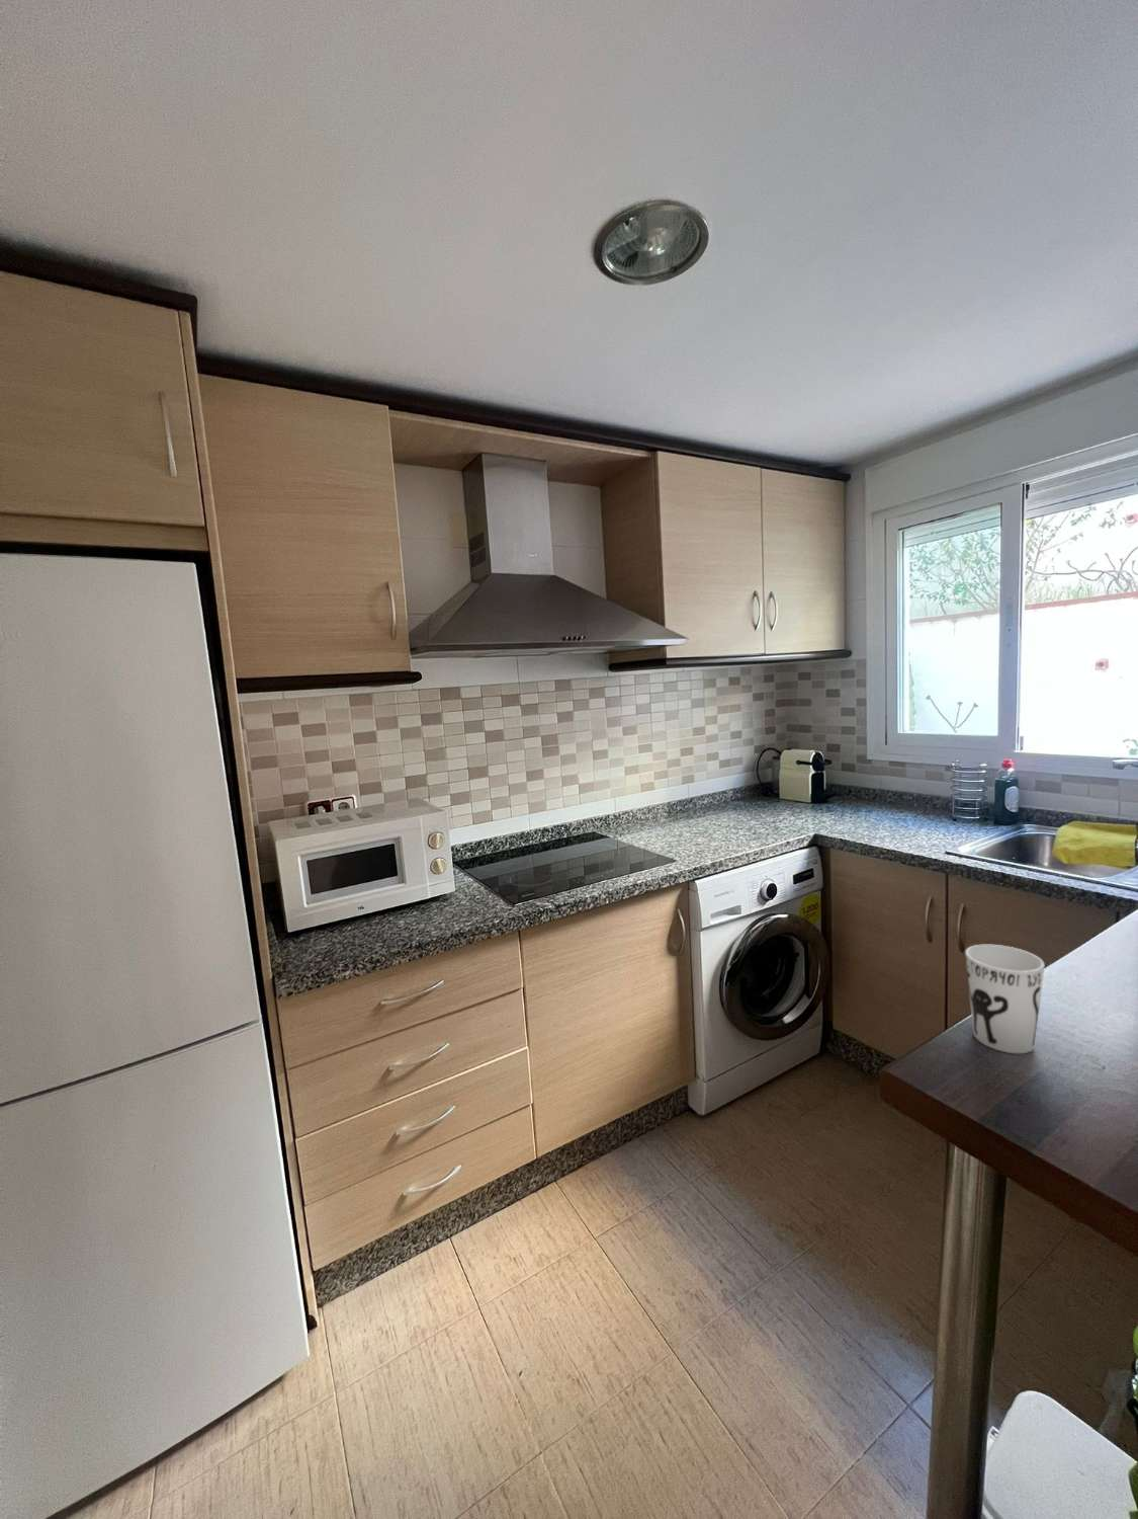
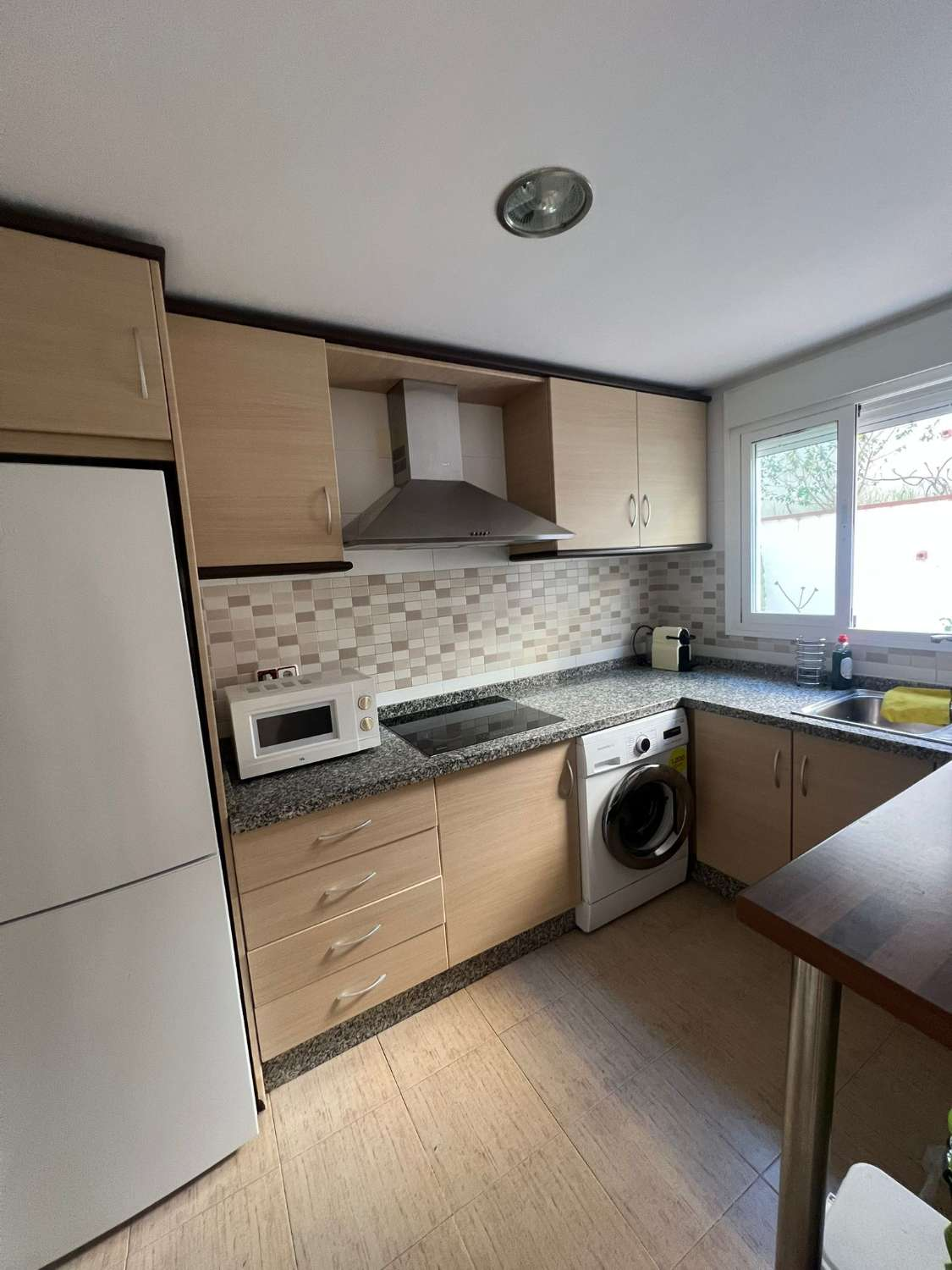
- cup (1003, 999)
